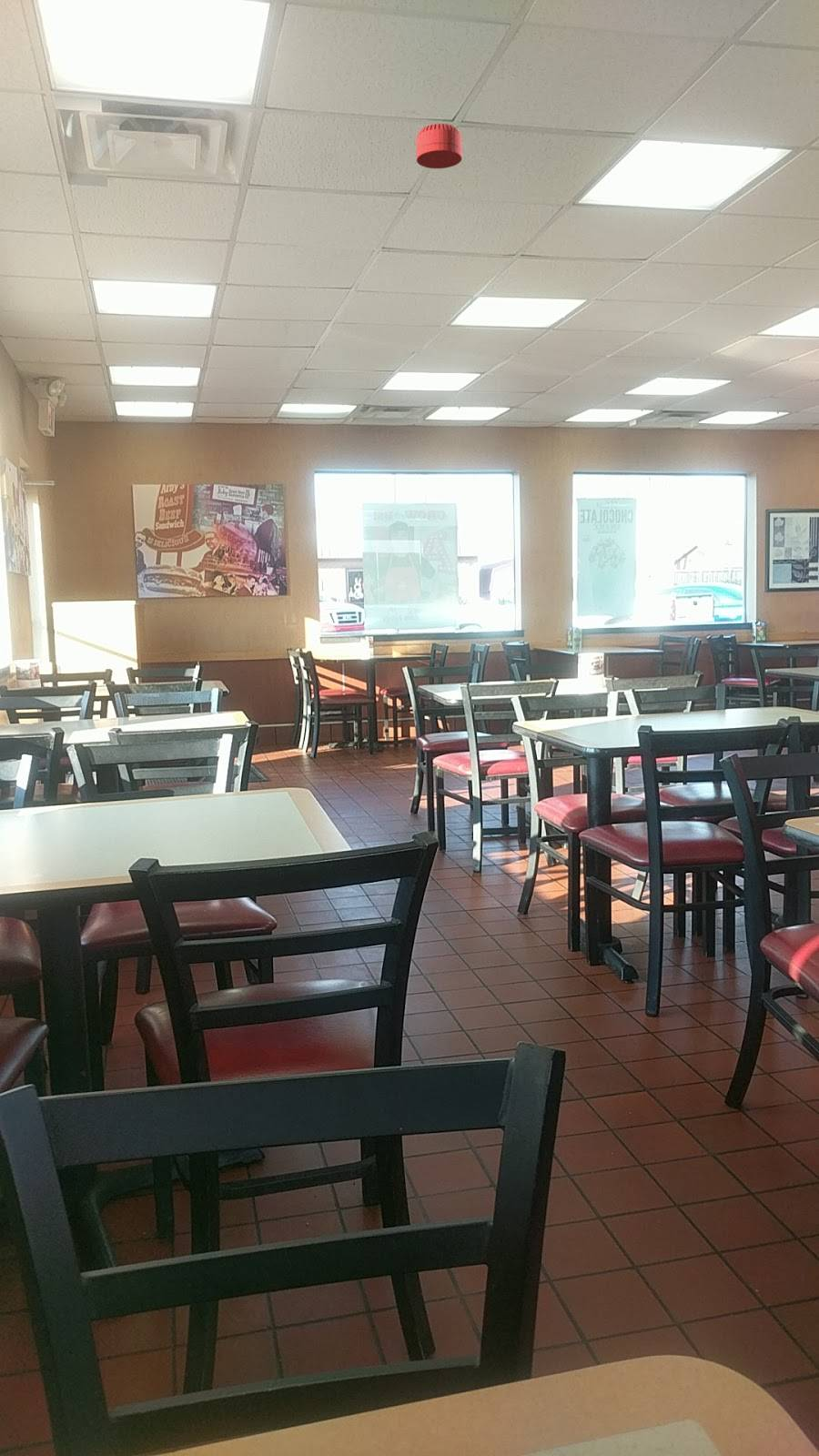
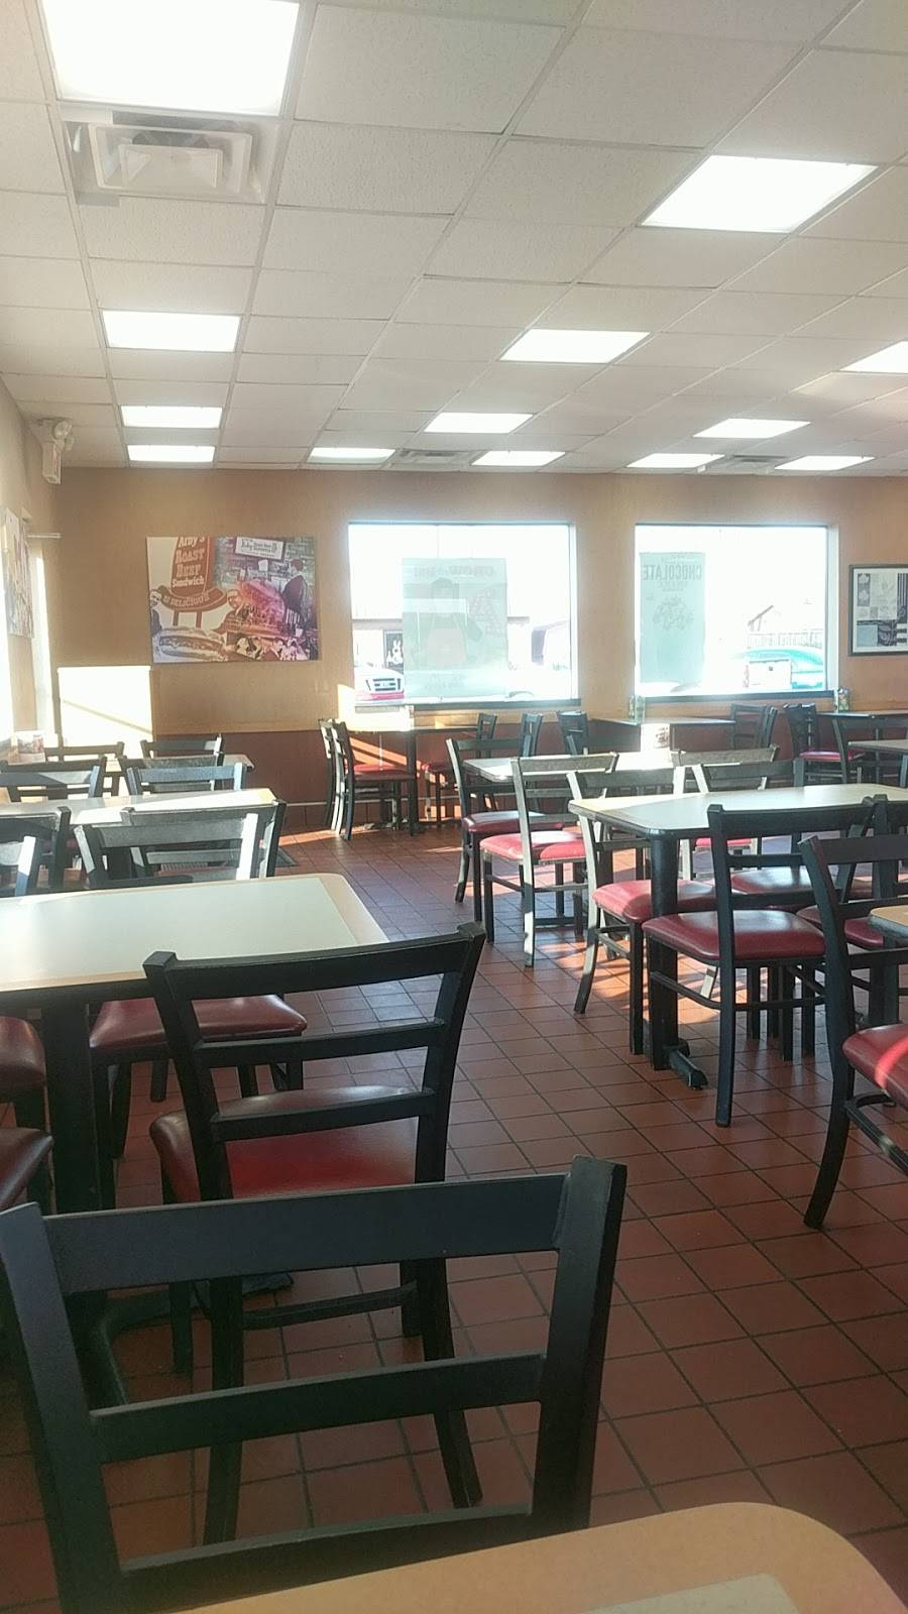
- smoke detector (438, 145)
